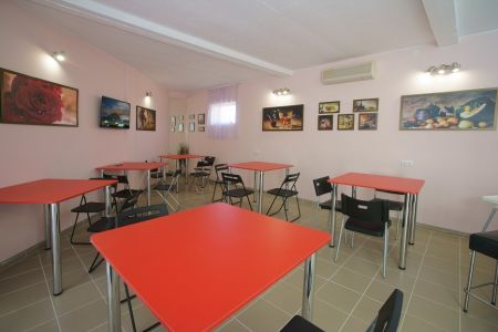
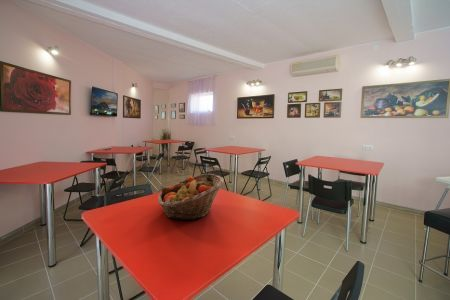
+ fruit basket (190, 193)
